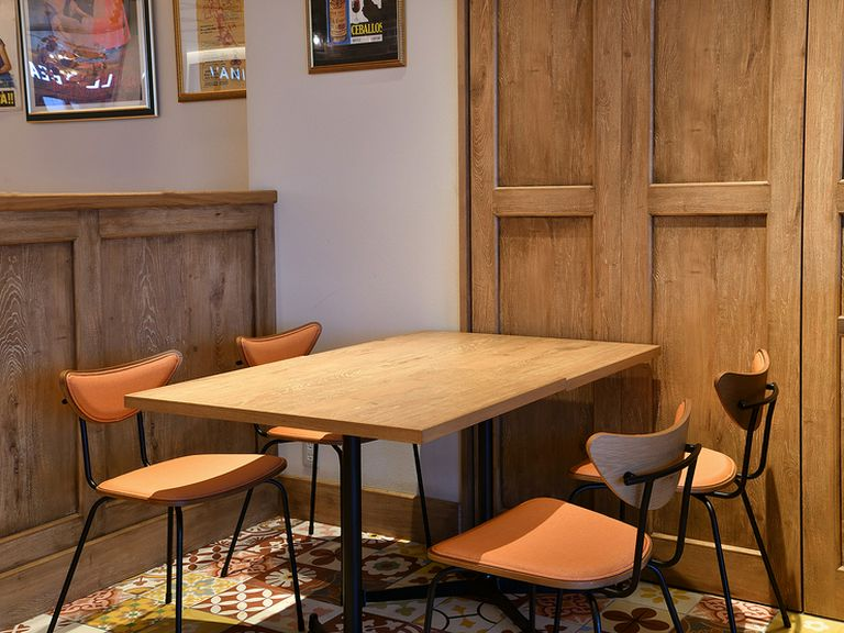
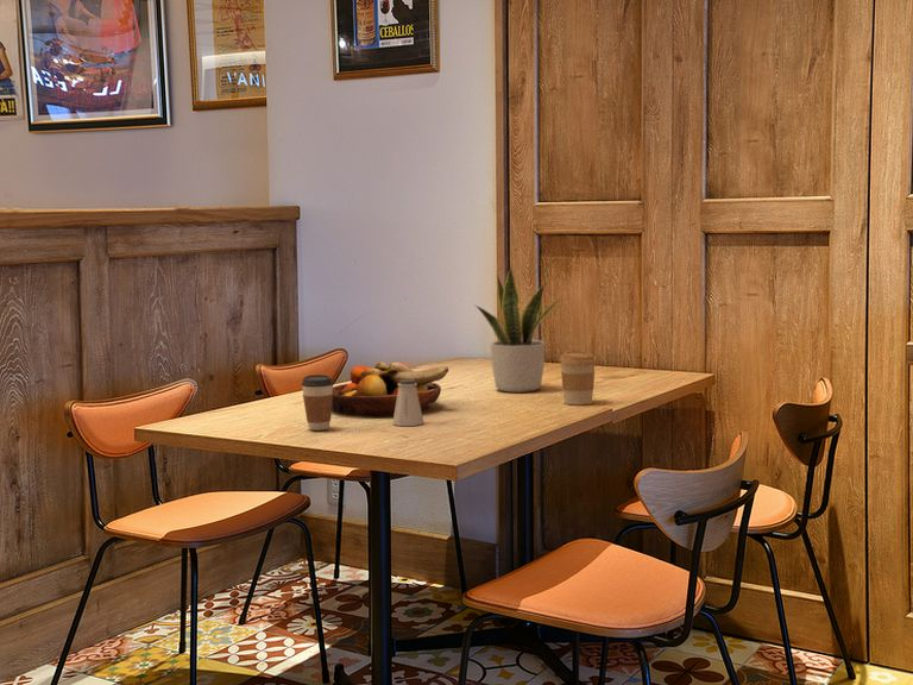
+ saltshaker (408, 401)
+ coffee cup (578, 377)
+ potted plant (518, 326)
+ fruit bowl (384, 383)
+ coffee cup (317, 402)
